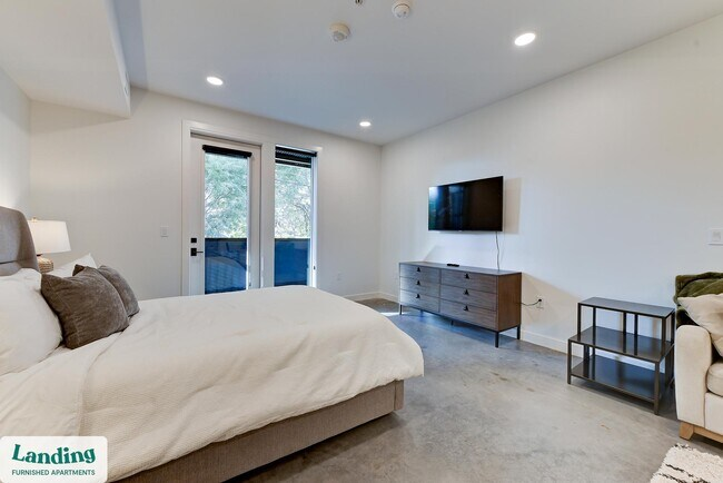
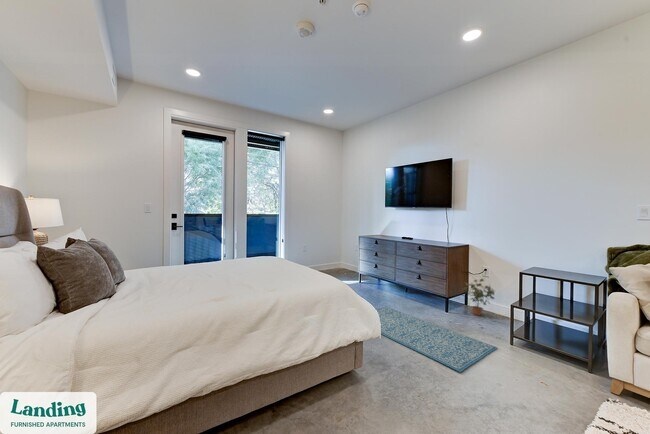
+ potted plant (477, 296)
+ rug (413, 330)
